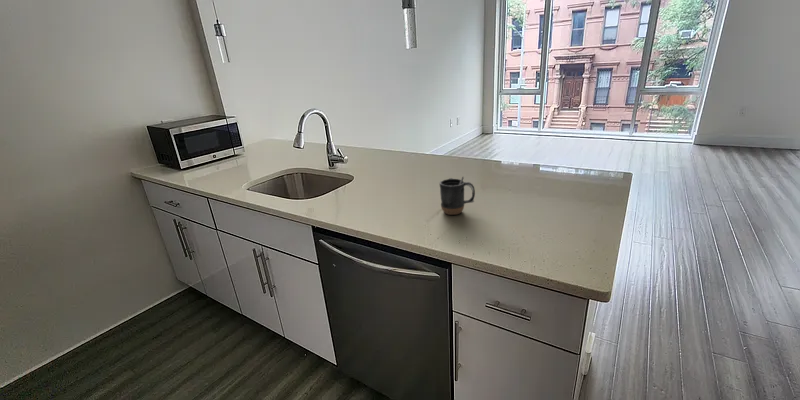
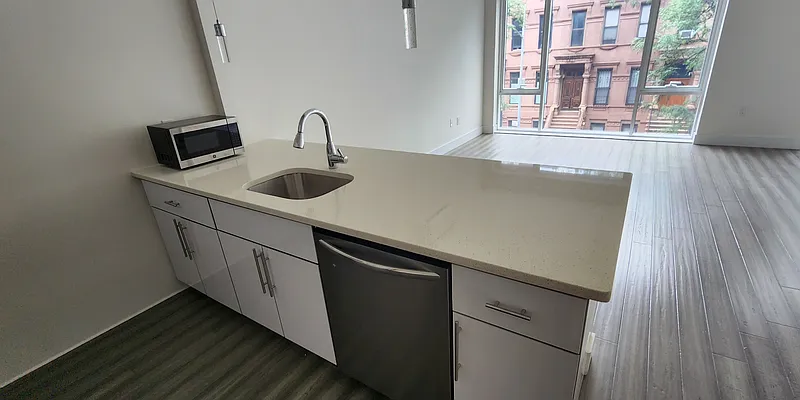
- mug (457, 195)
